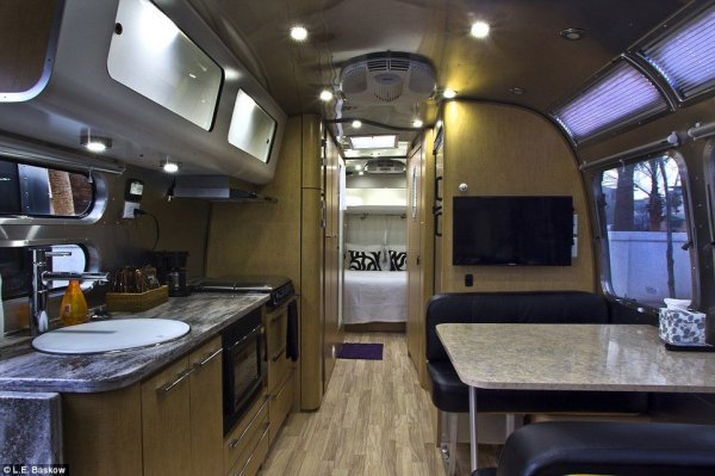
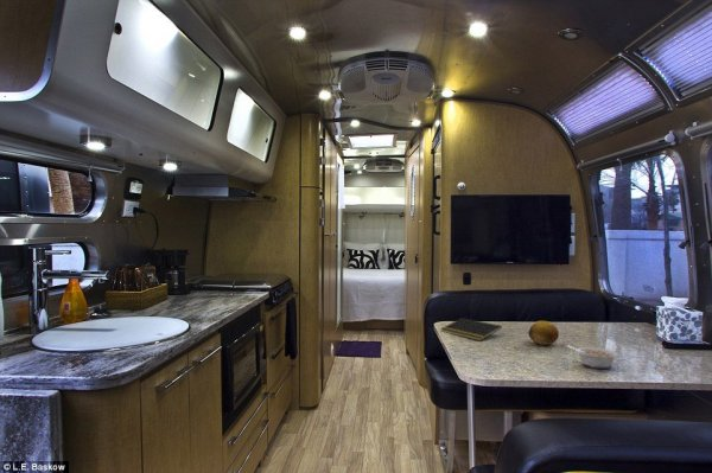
+ fruit (542, 332)
+ legume (595, 357)
+ notepad (470, 328)
